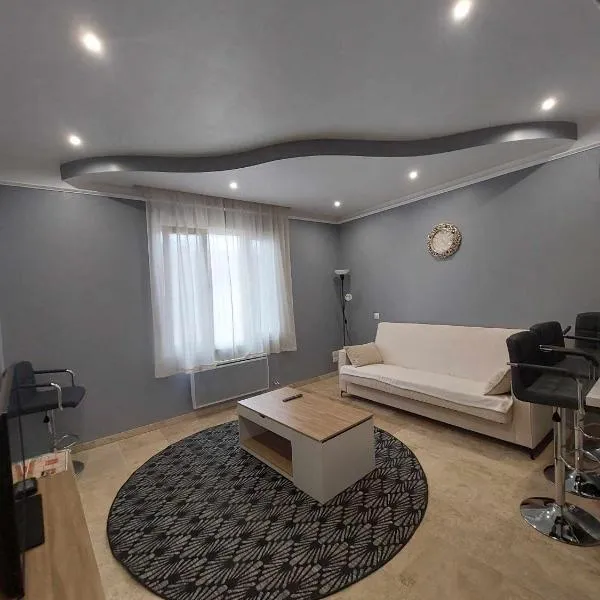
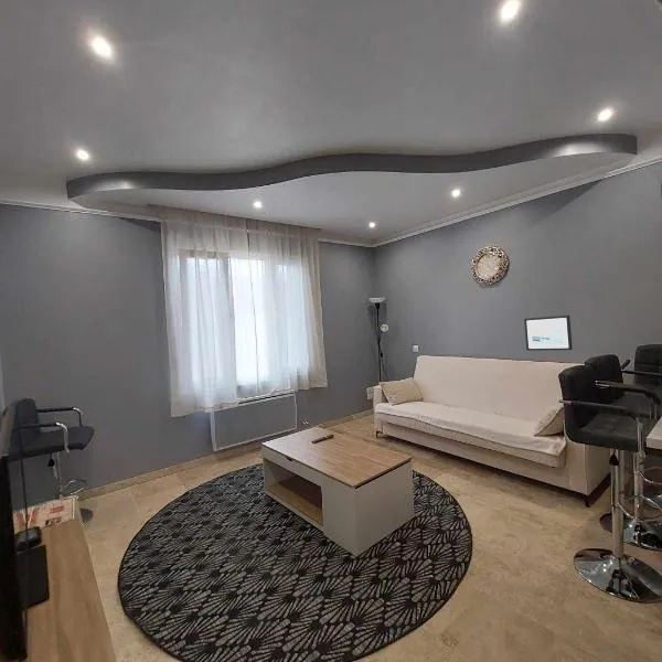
+ wall art (546, 333)
